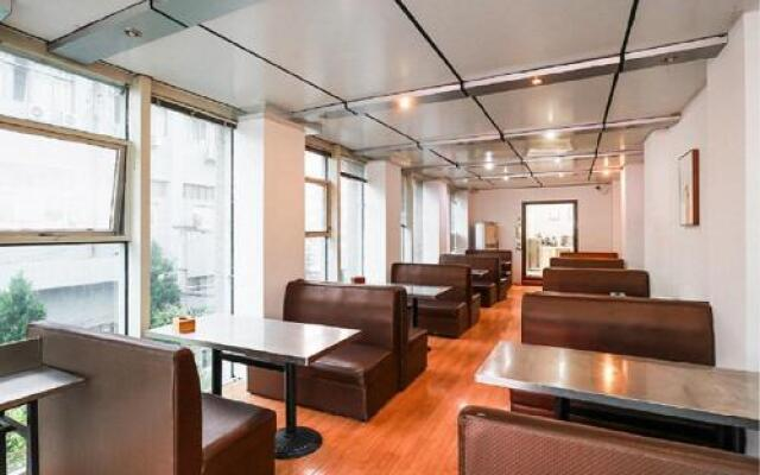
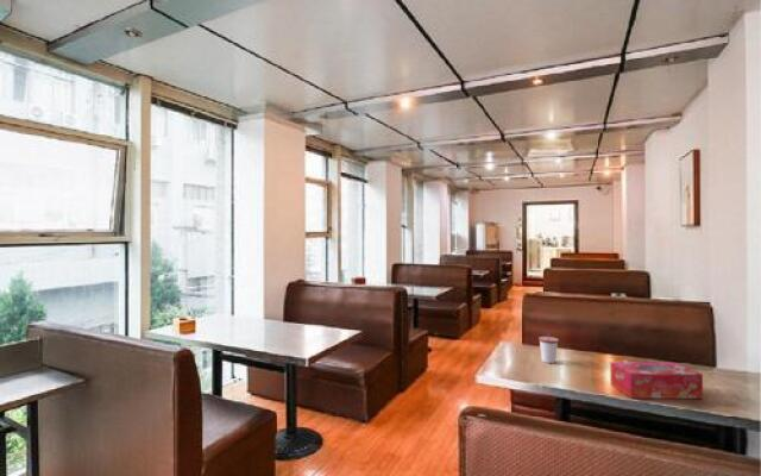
+ cup (548, 346)
+ tissue box (654, 378)
